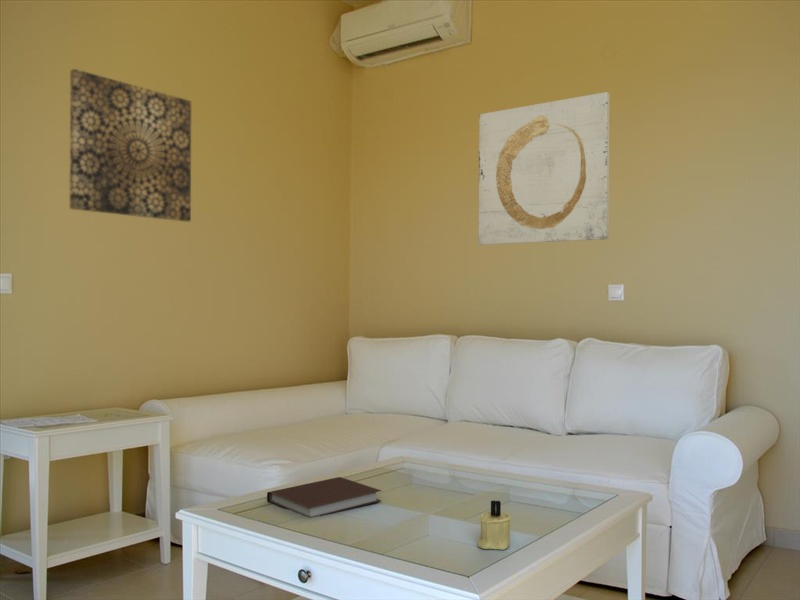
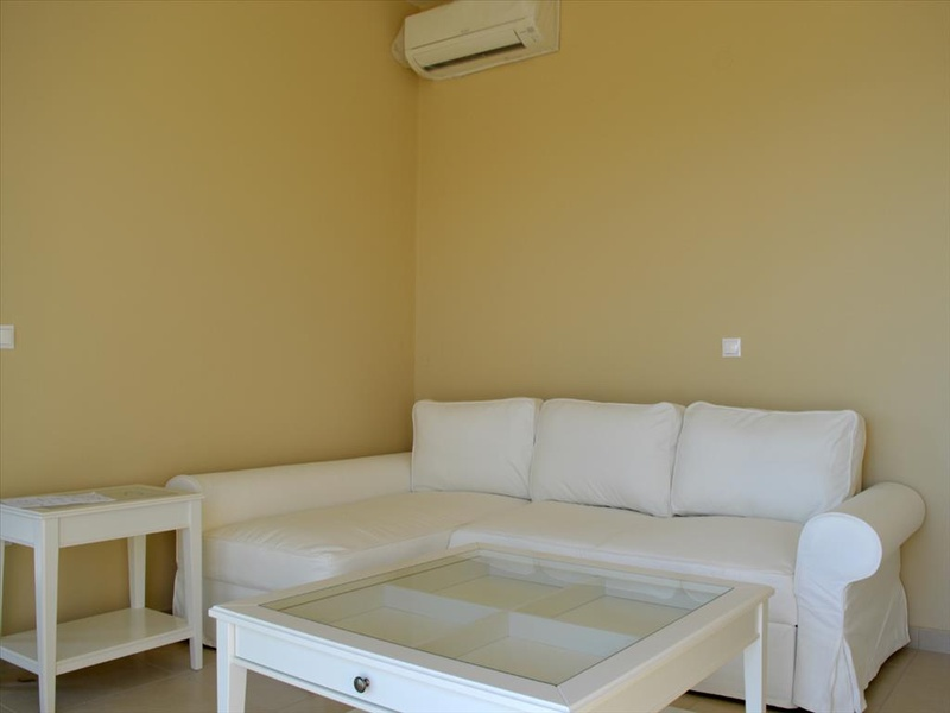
- candle (493, 523)
- wall art (134, 151)
- notebook (324, 496)
- wall art (540, 173)
